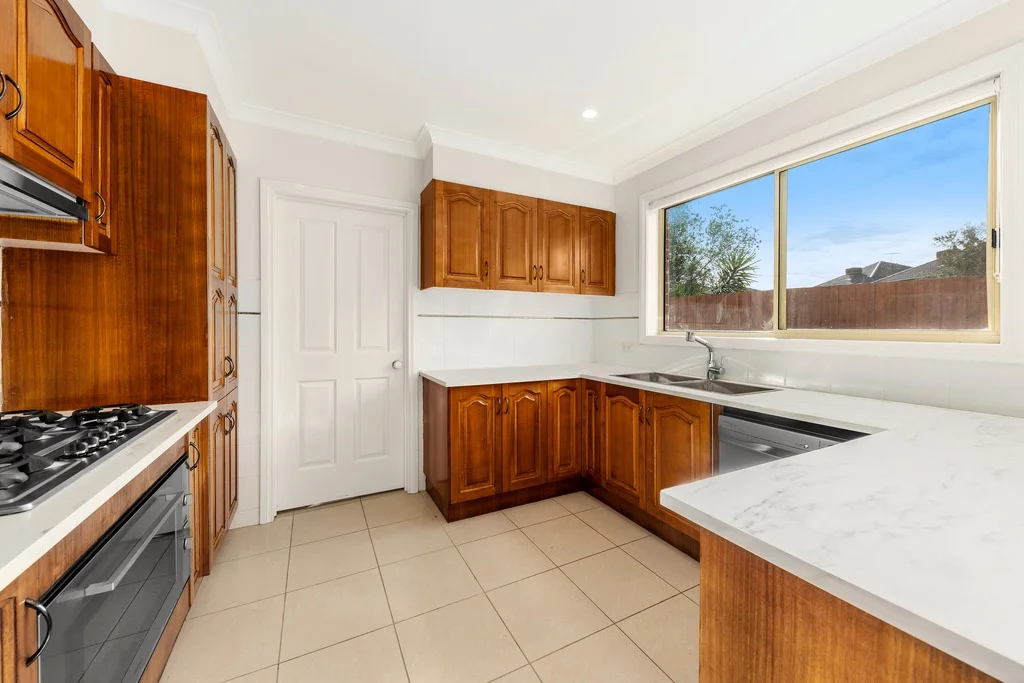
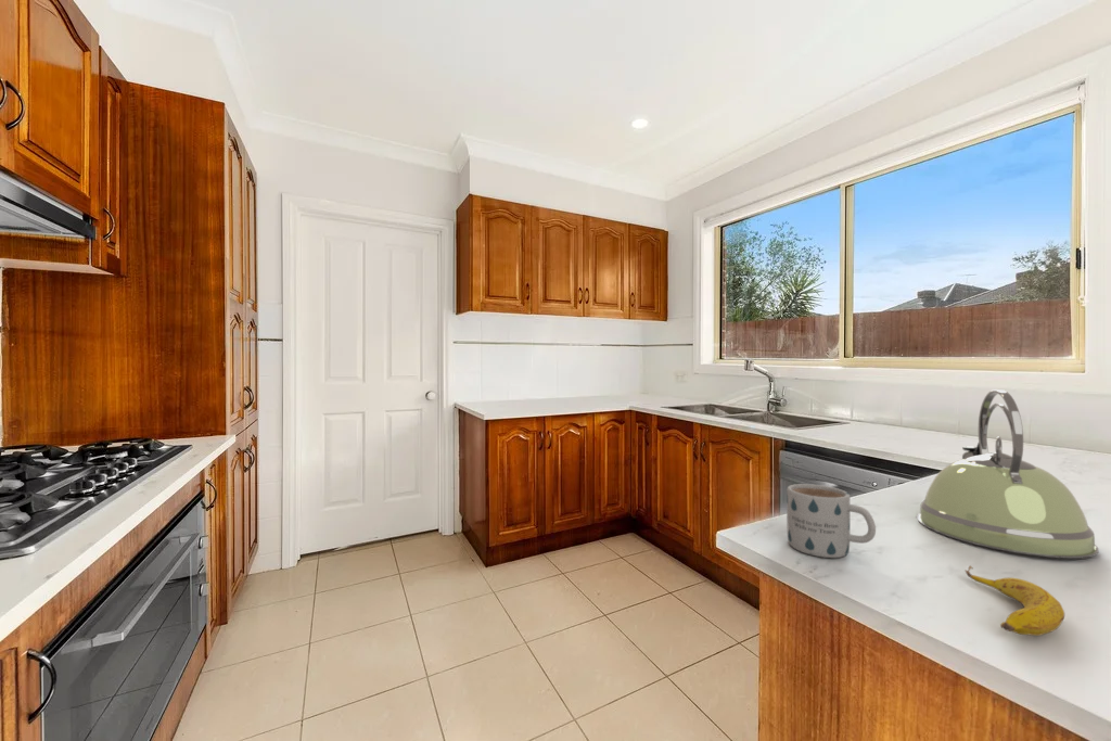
+ kettle (995, 459)
+ mug (829, 521)
+ banana (1006, 595)
